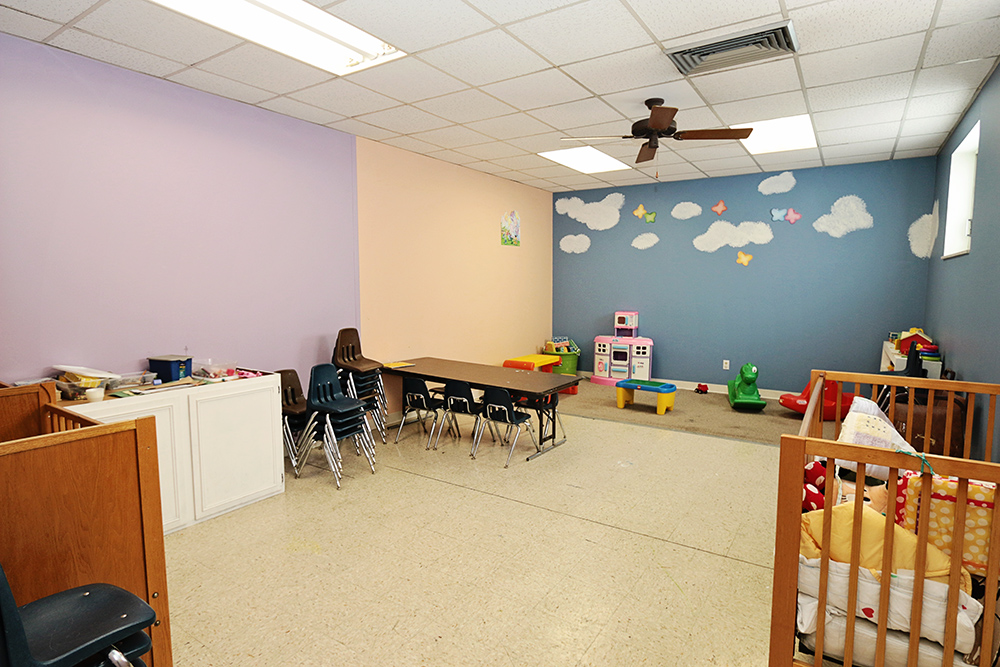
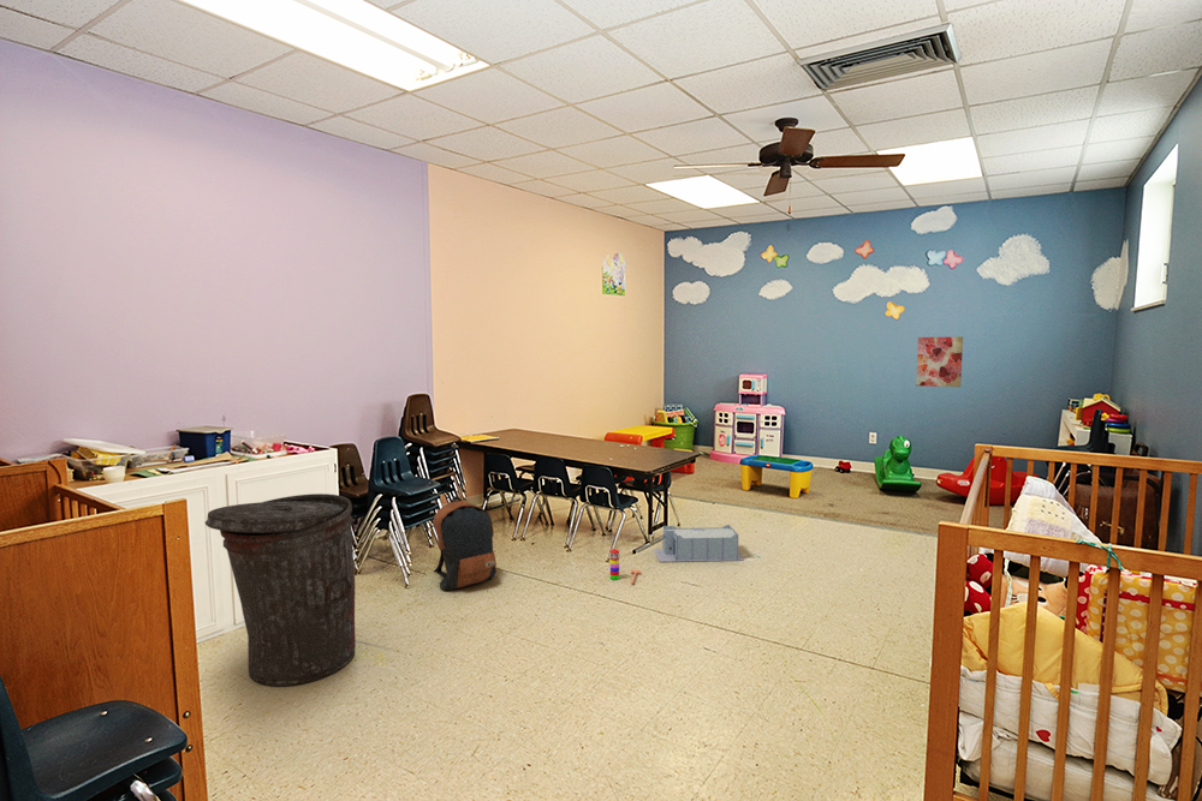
+ backpack (460, 539)
+ storage bin (697, 542)
+ stacking toy (618, 563)
+ wall art (939, 361)
+ trash can (286, 586)
